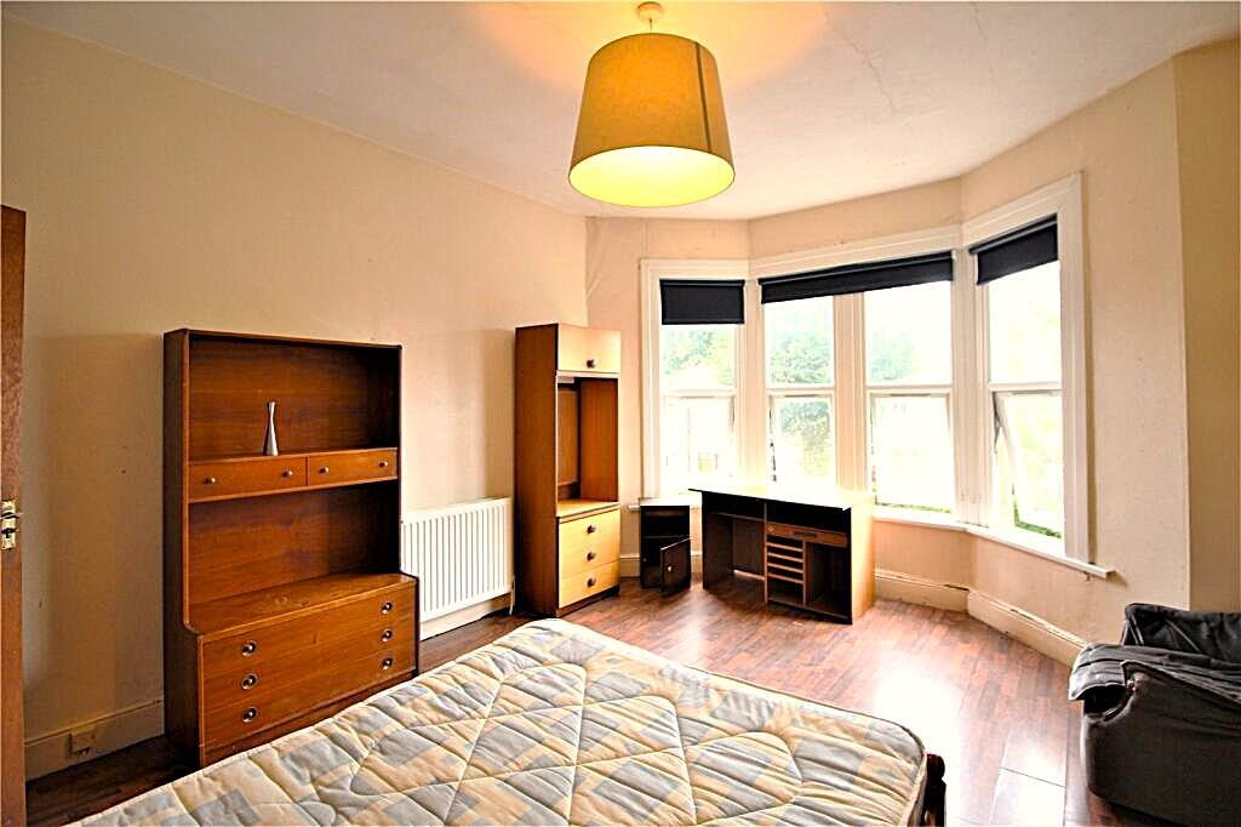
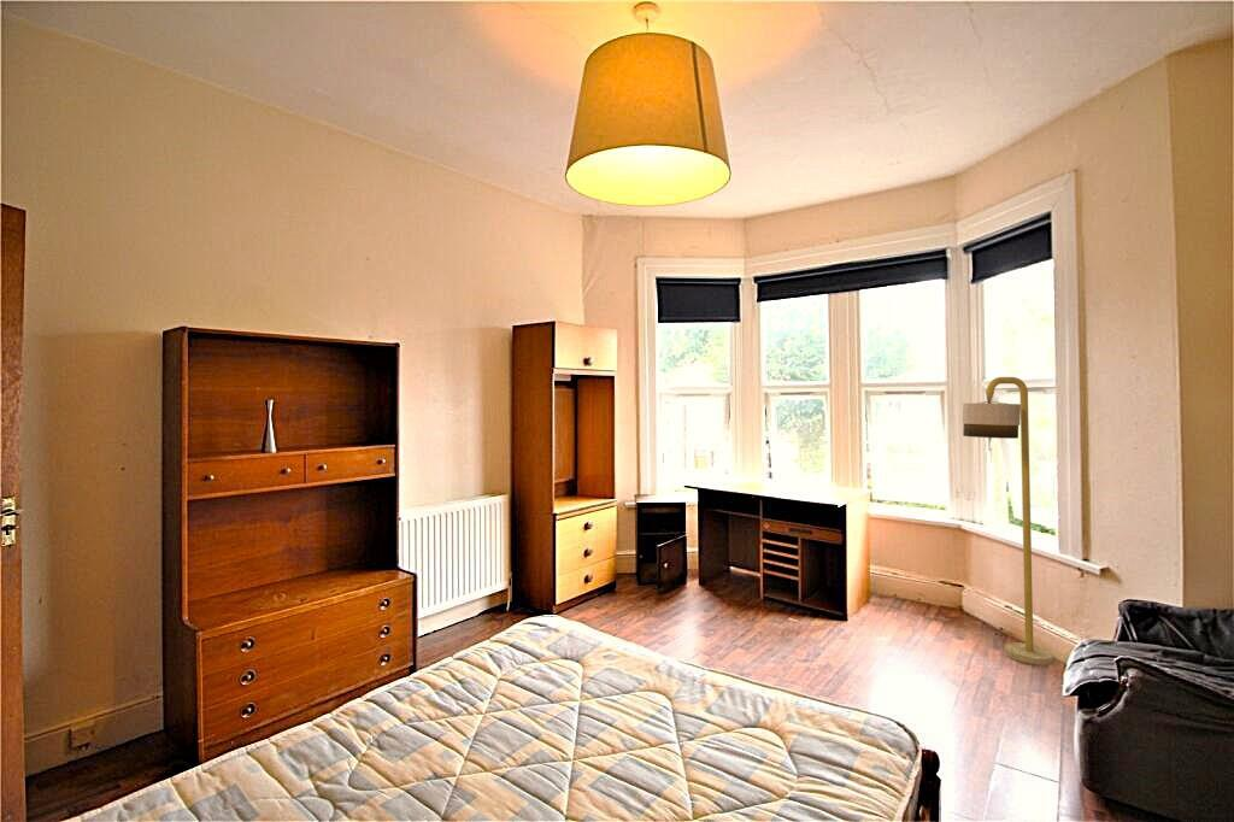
+ floor lamp (1023, 517)
